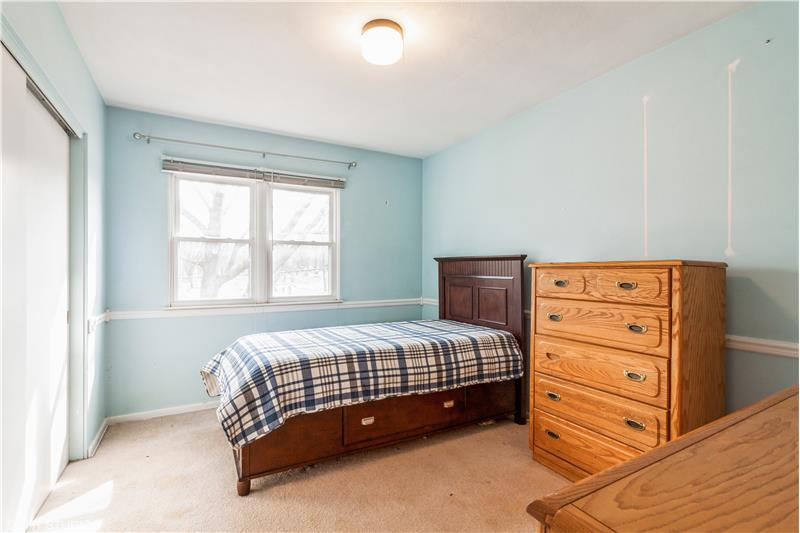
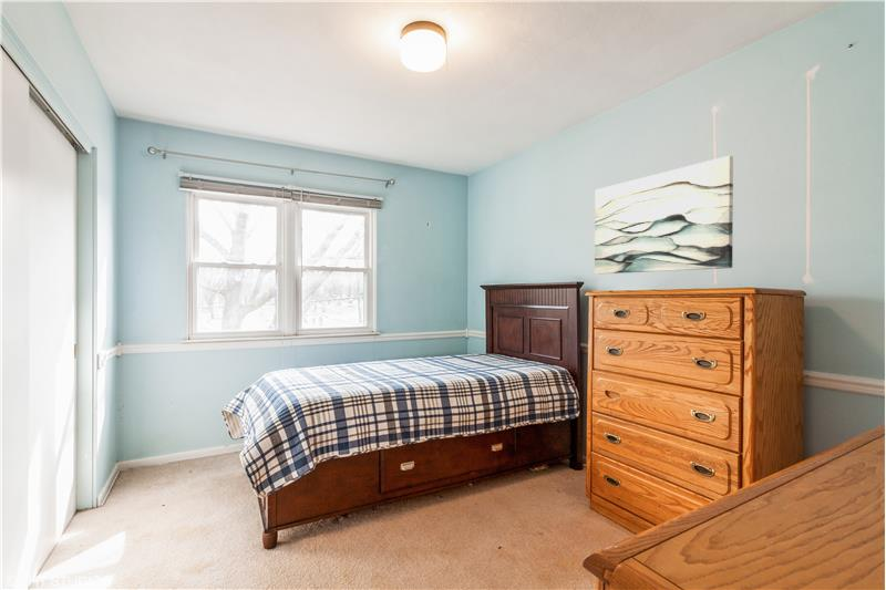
+ wall art (653, 222)
